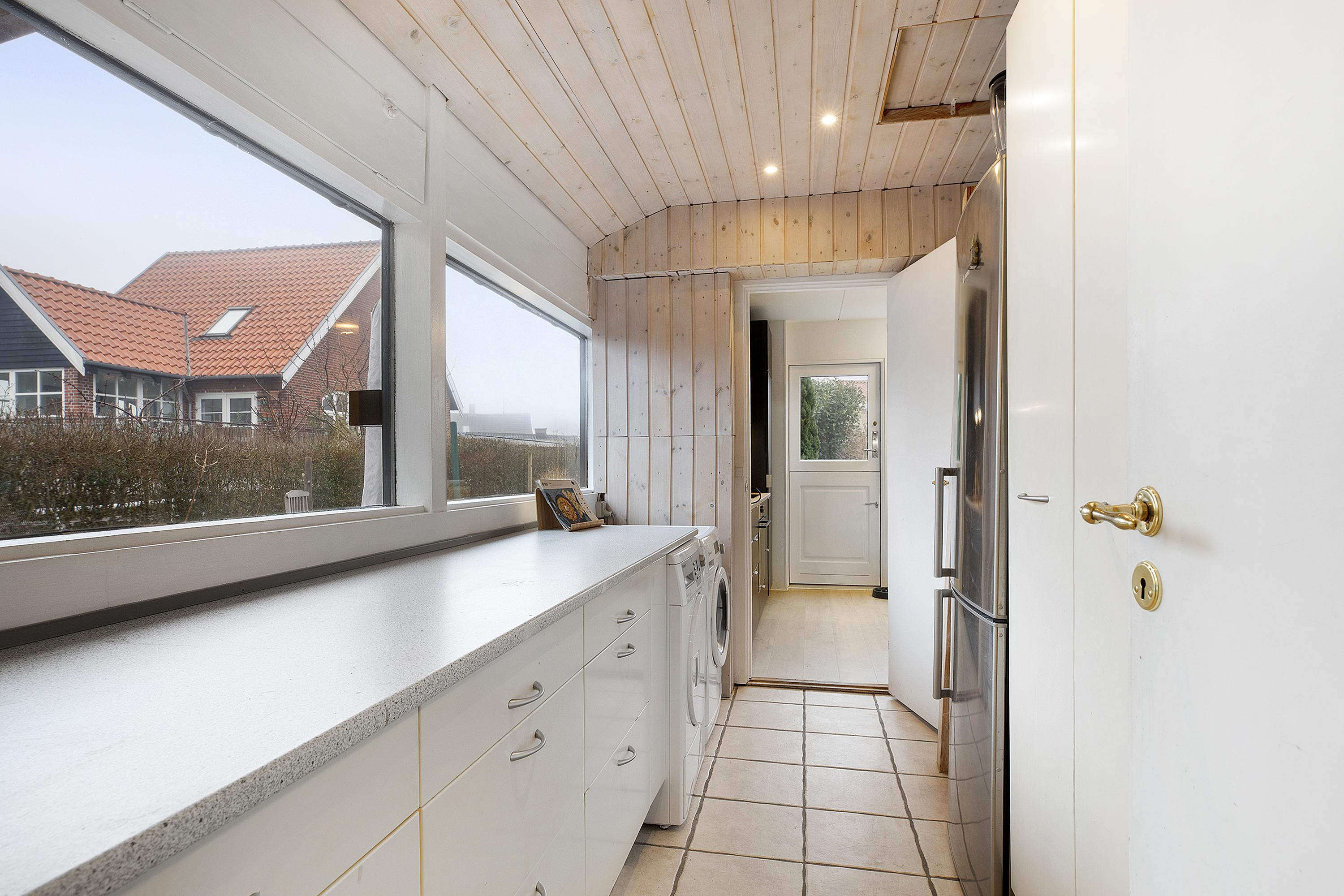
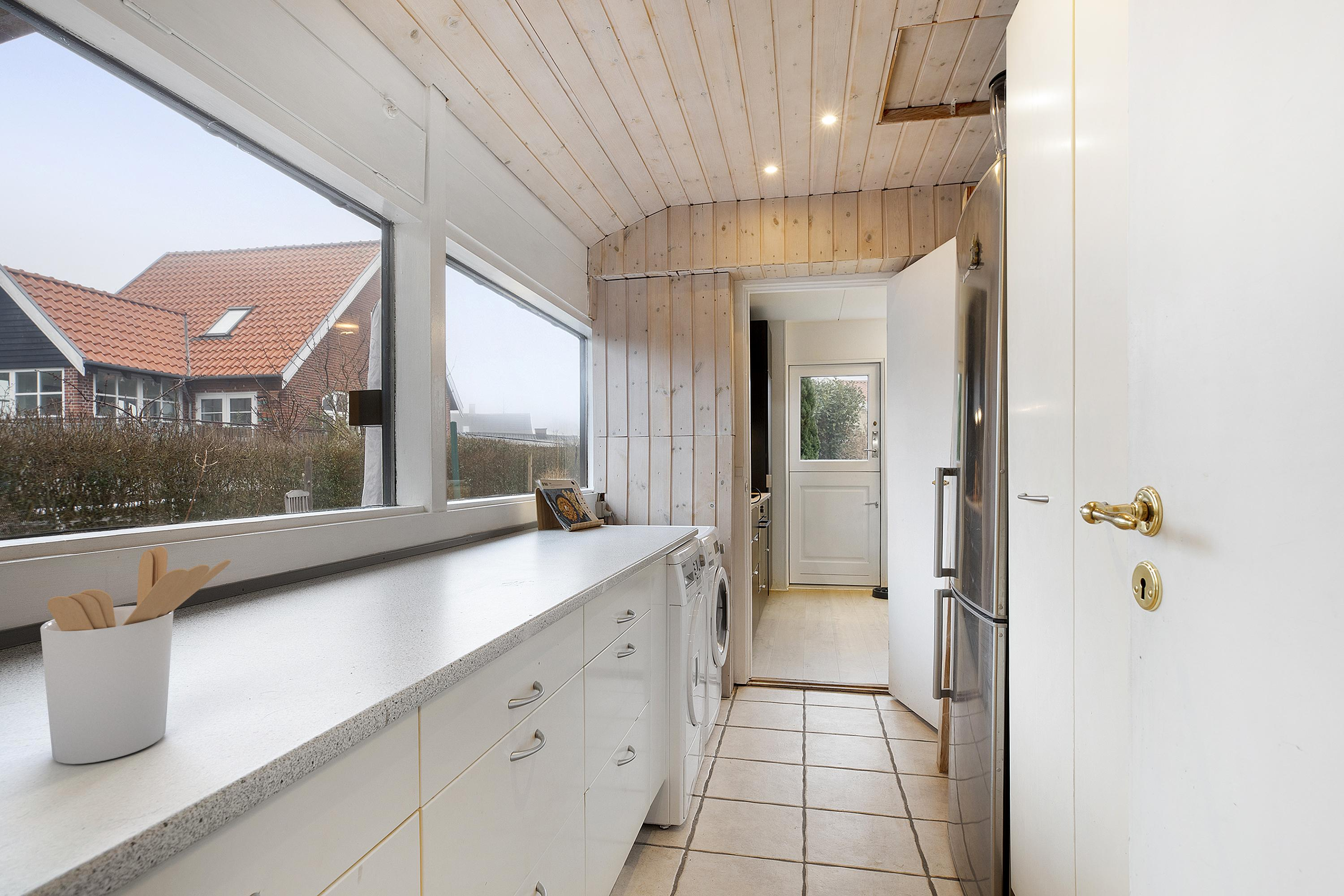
+ utensil holder (138, 649)
